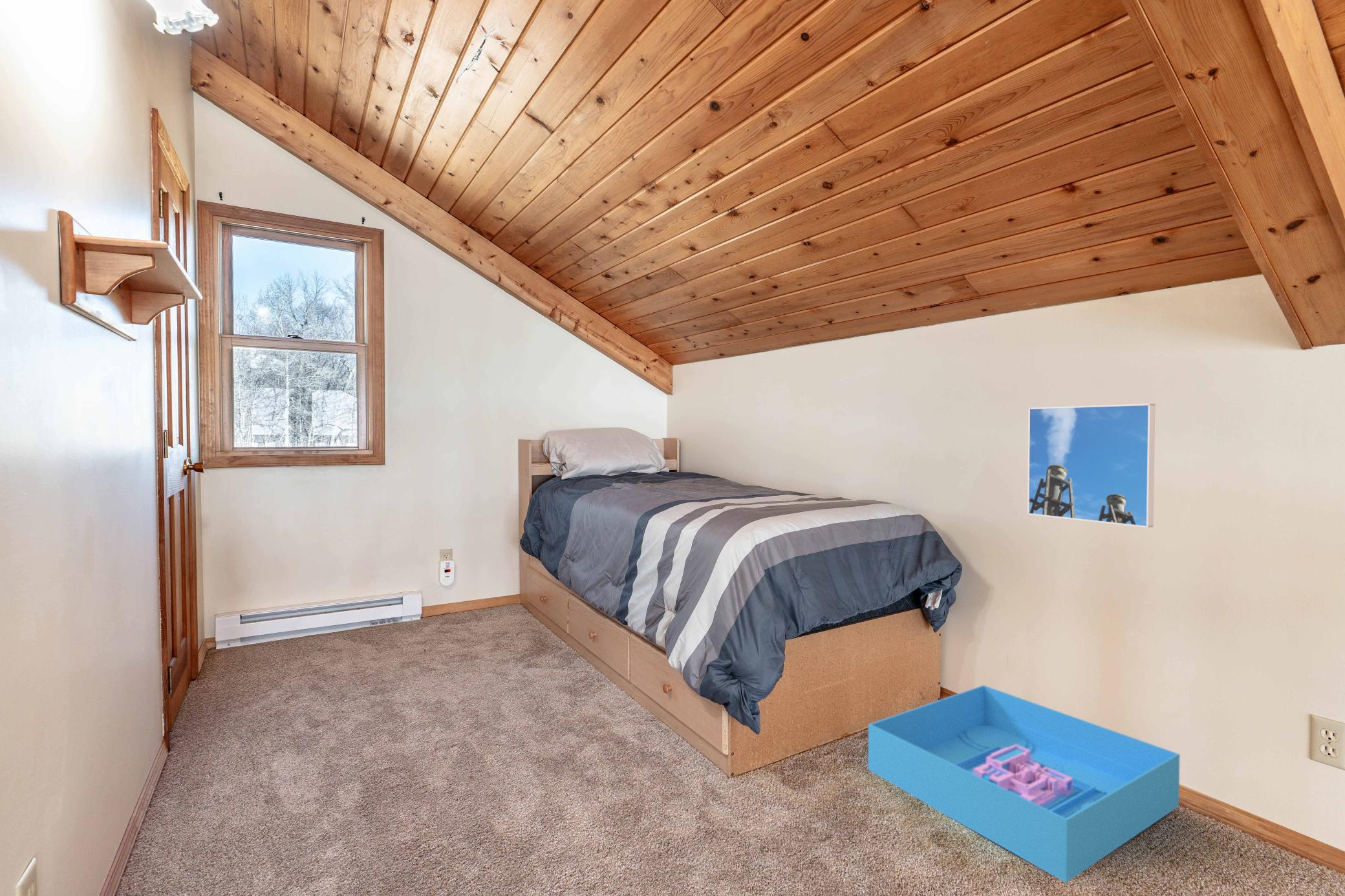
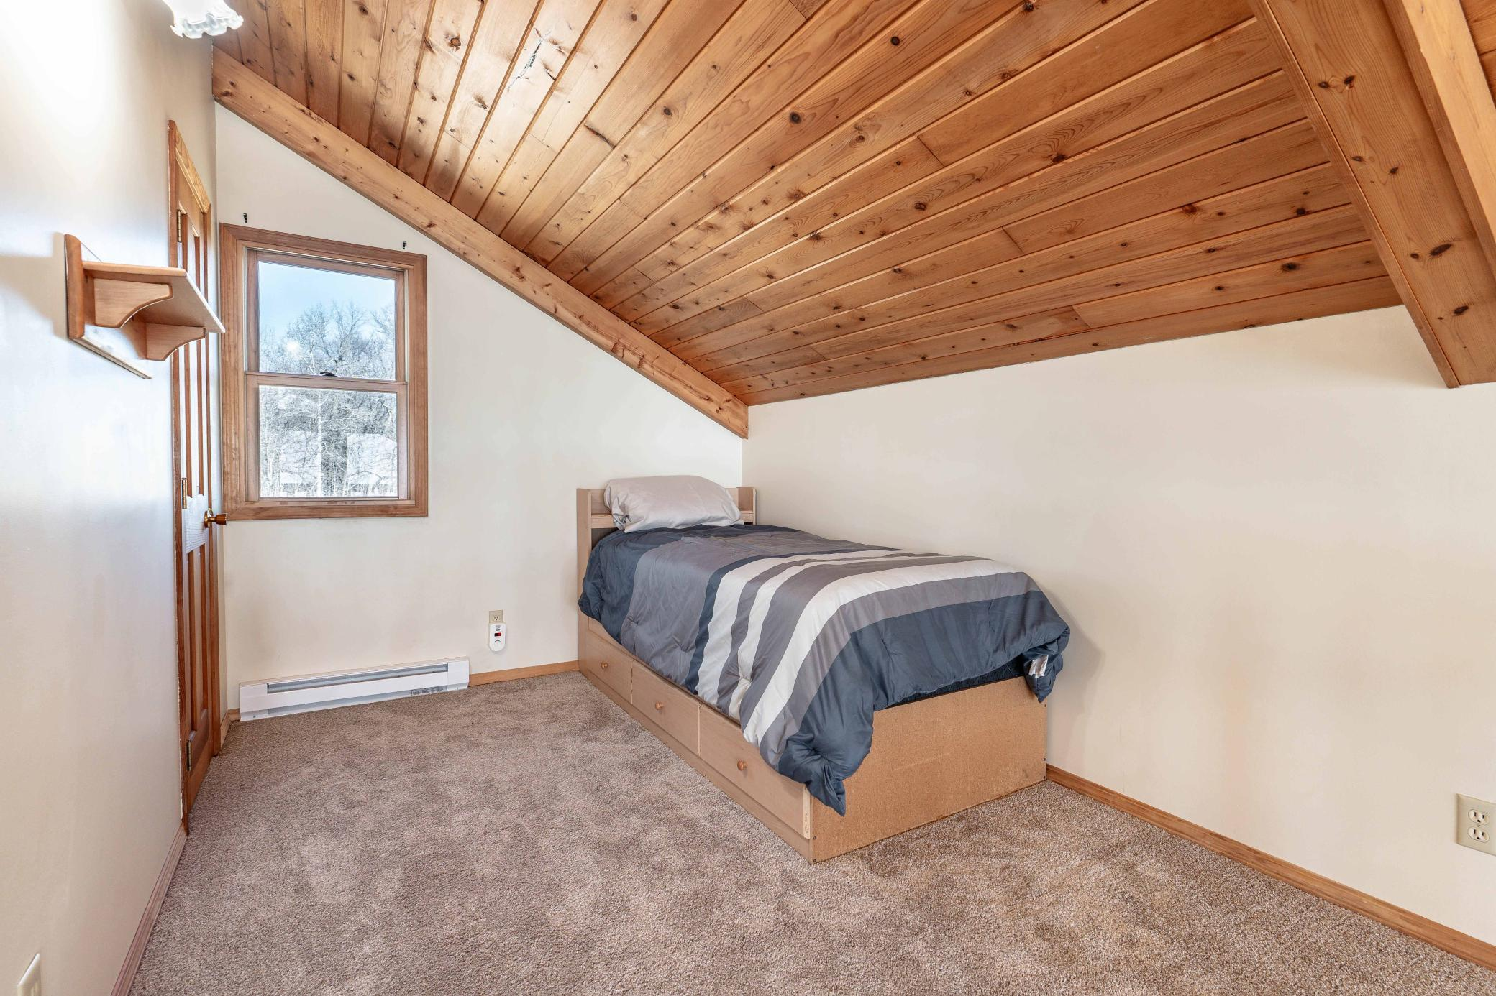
- storage bin (1016, 763)
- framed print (1086, 463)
